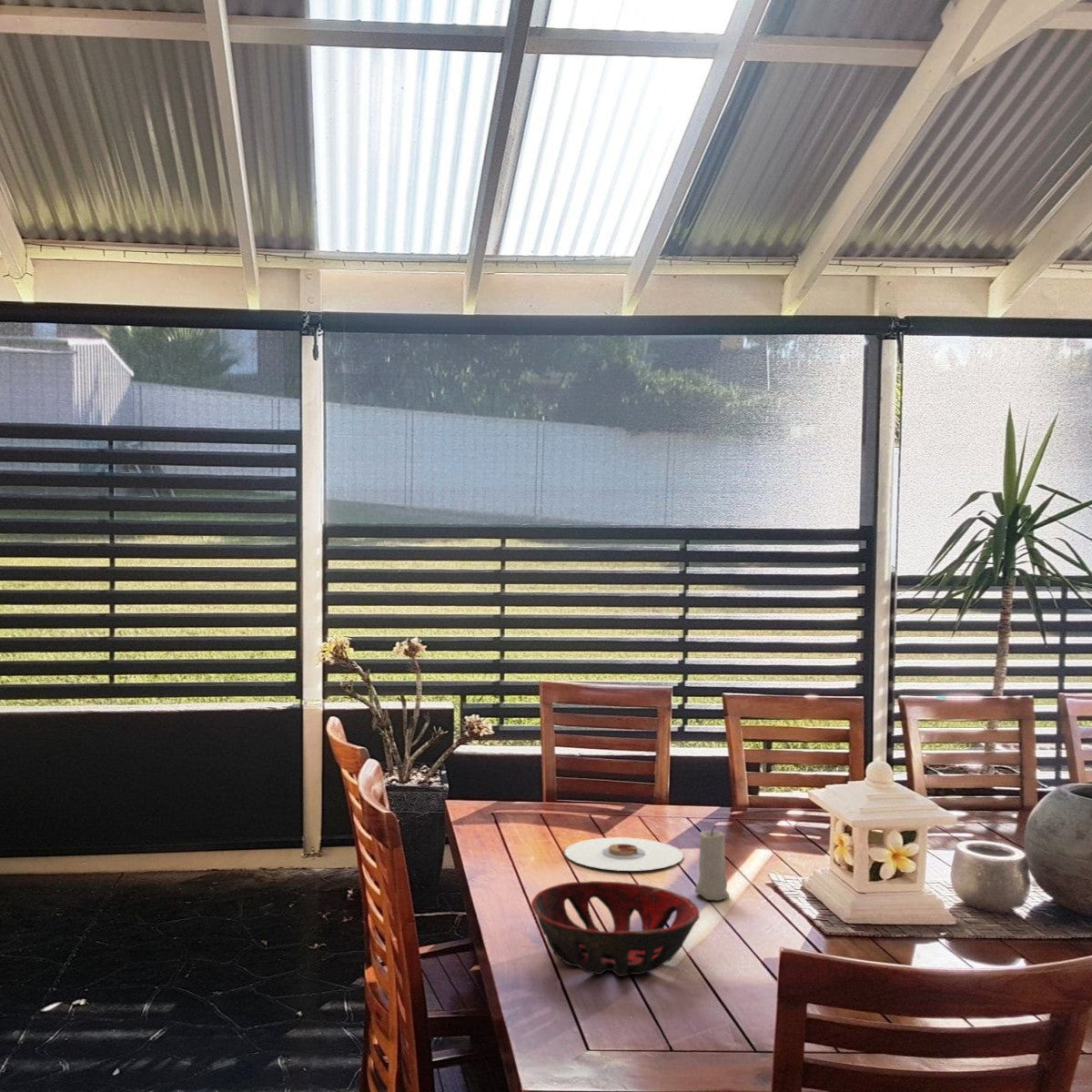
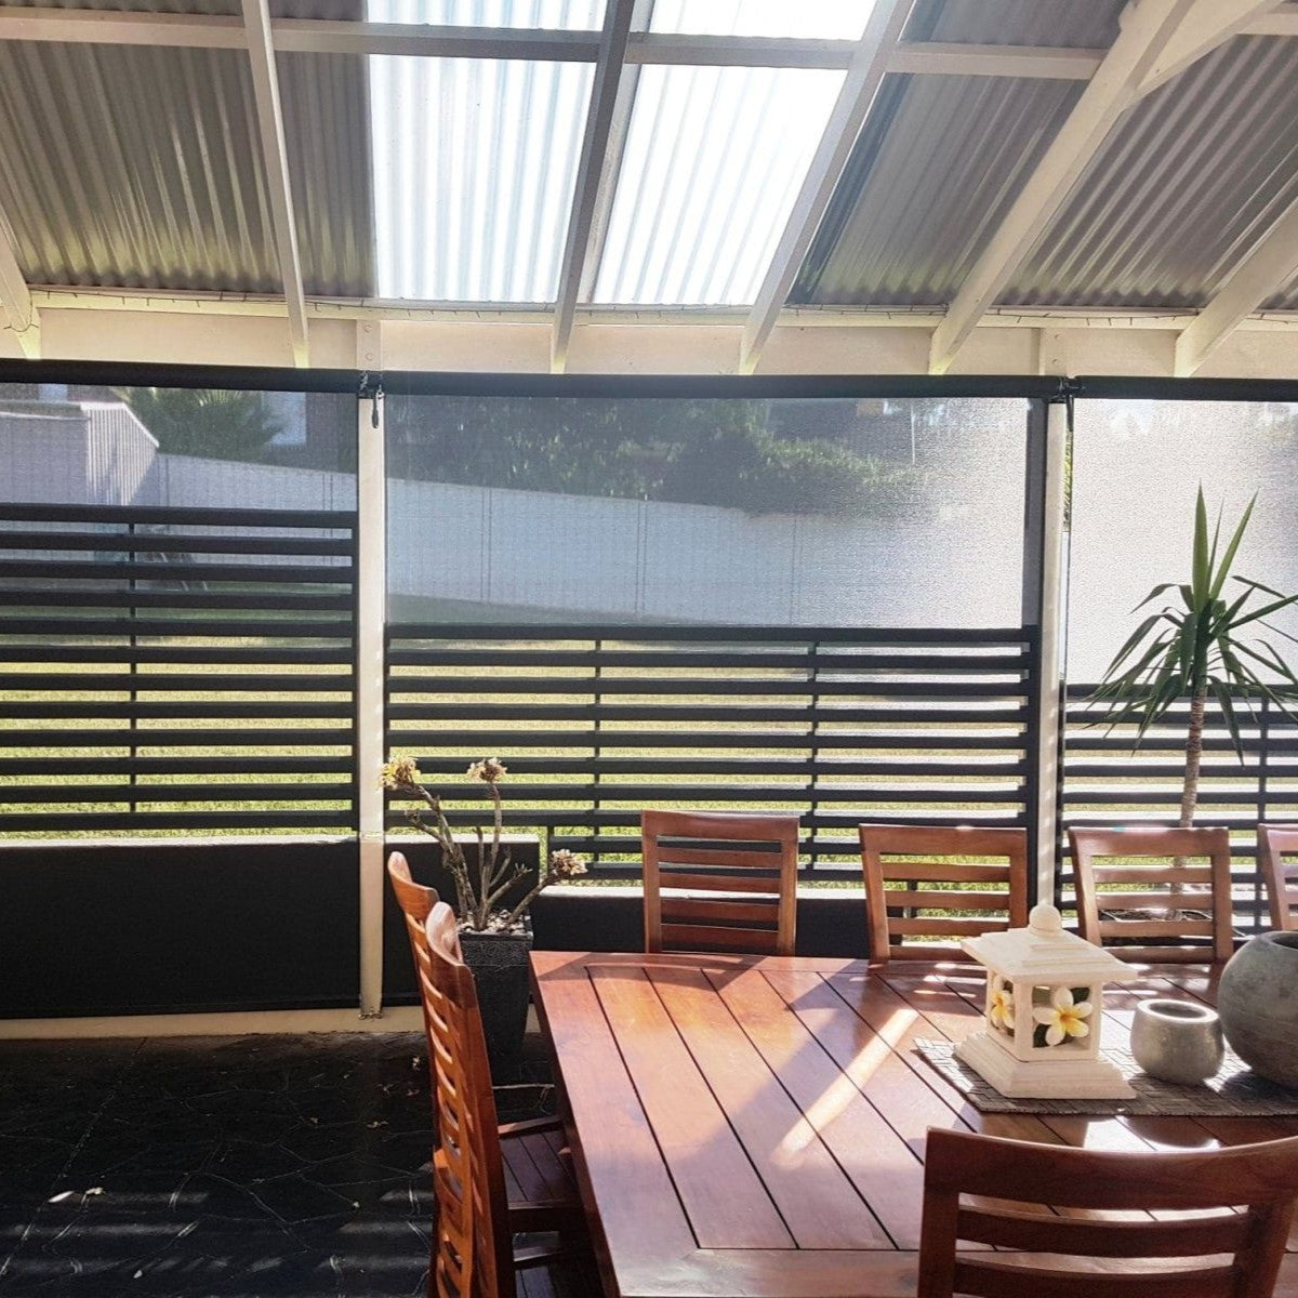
- decorative bowl (614, 931)
- candle (713, 861)
- plate (623, 849)
